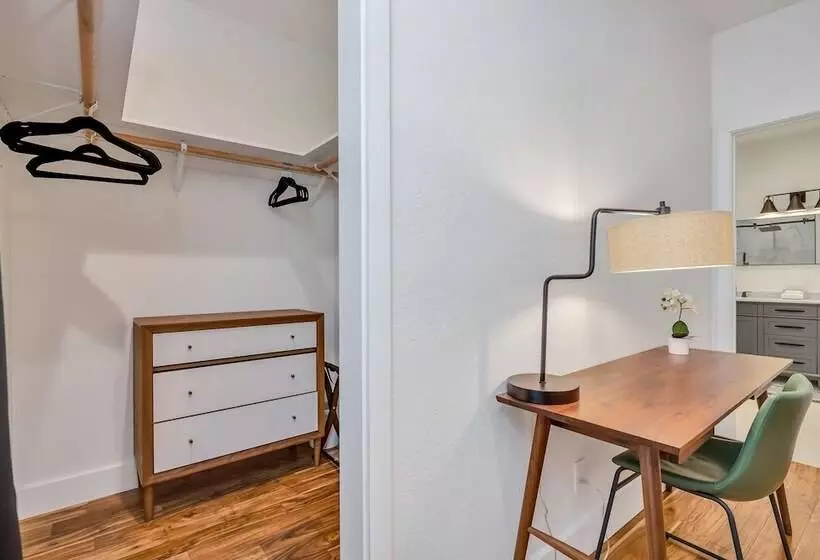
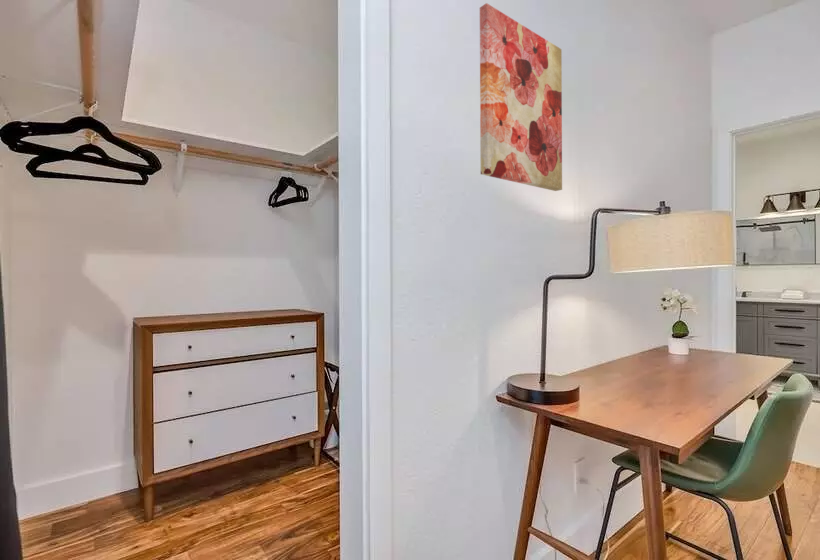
+ wall art (524, 106)
